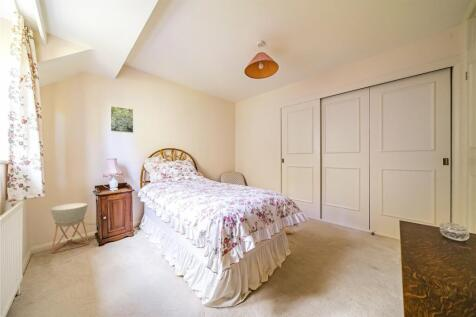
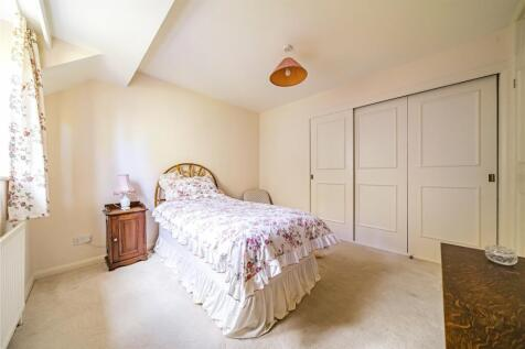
- planter (70, 225)
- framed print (122, 119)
